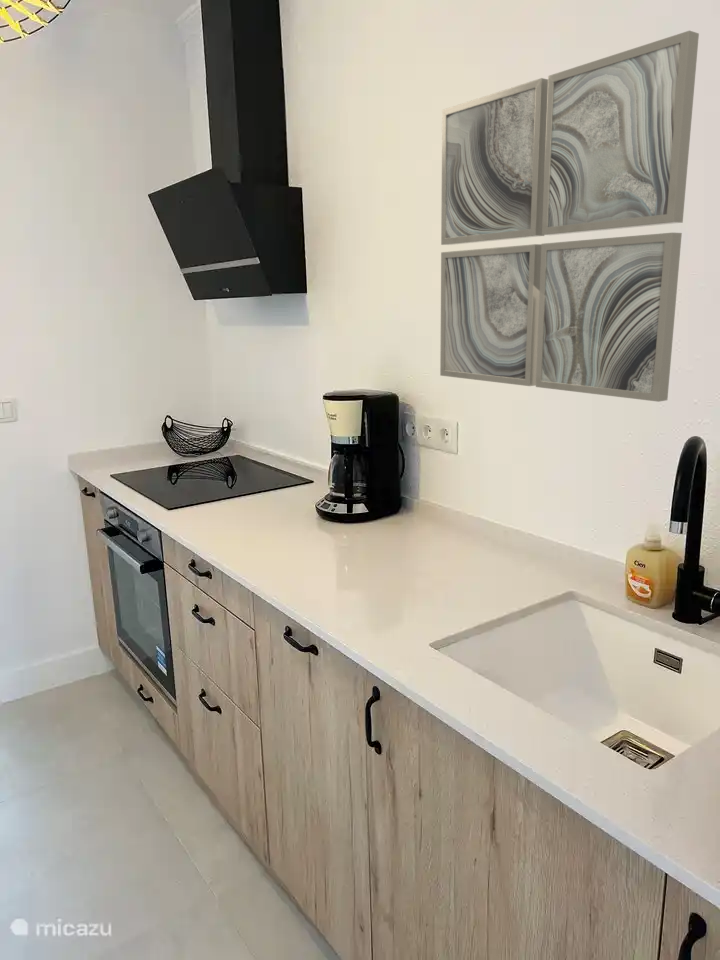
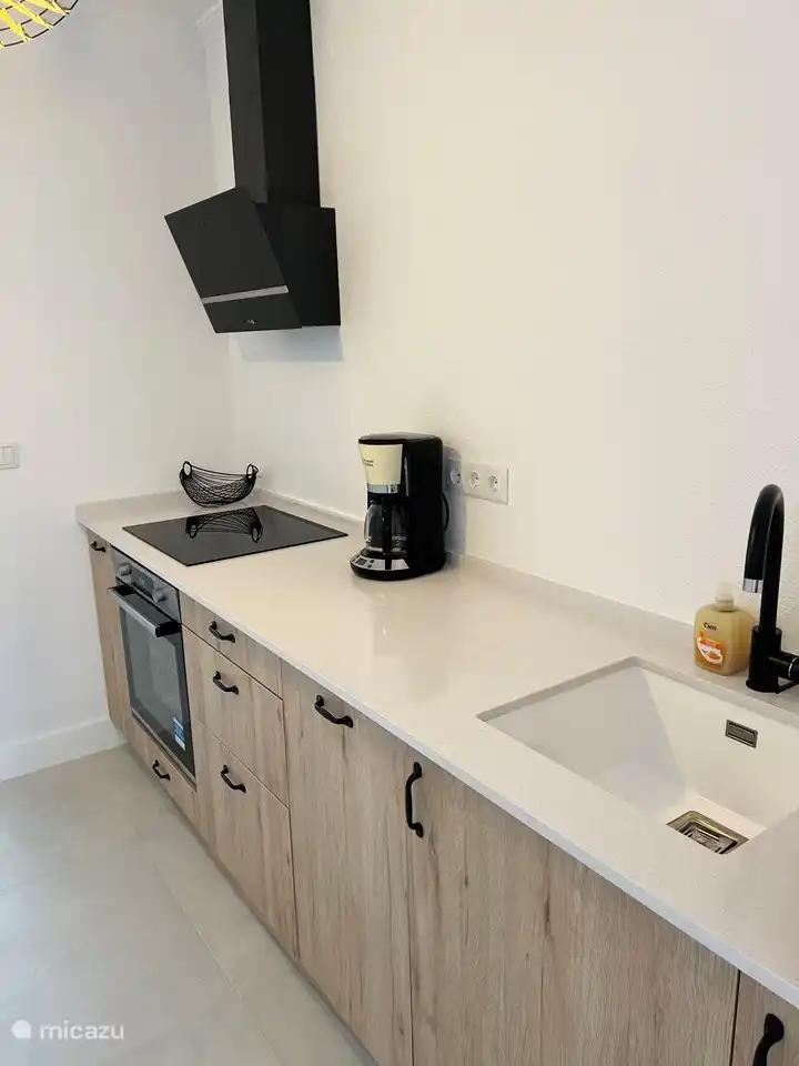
- wall art (544, 243)
